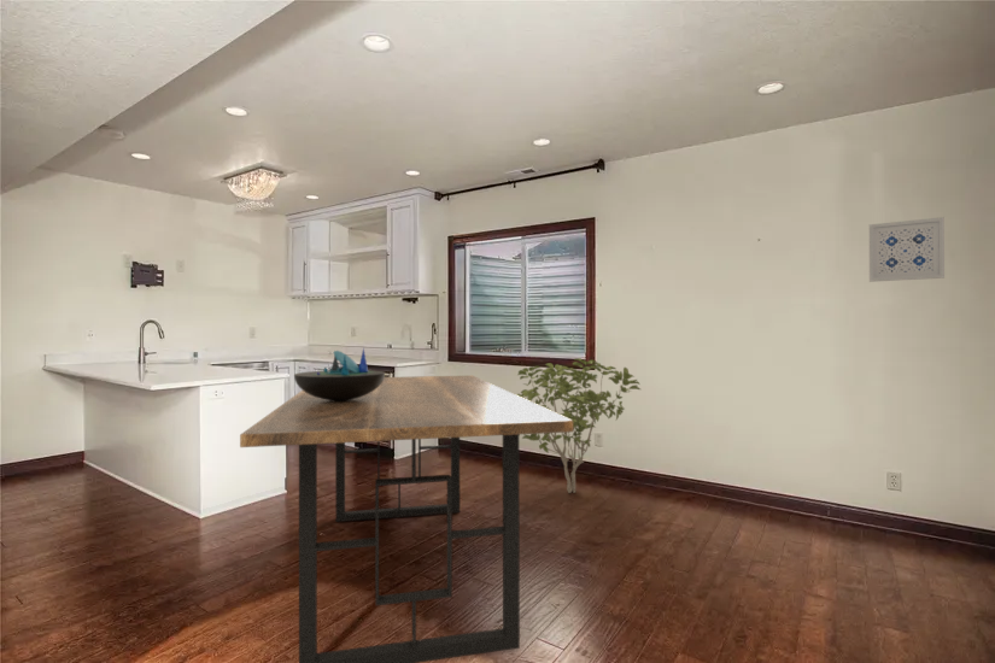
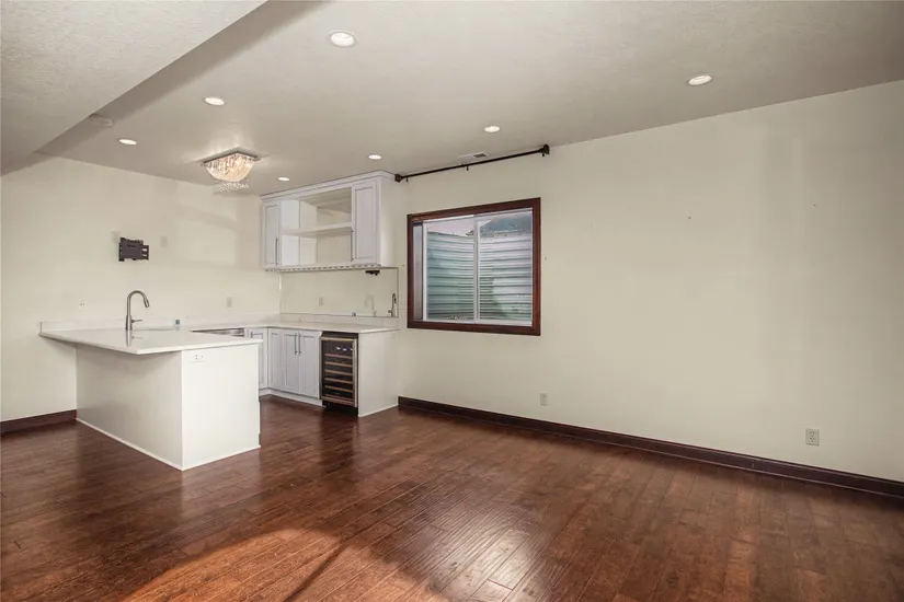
- dining table (404, 480)
- shrub (573, 424)
- wall art (905, 250)
- decorative bowl (340, 372)
